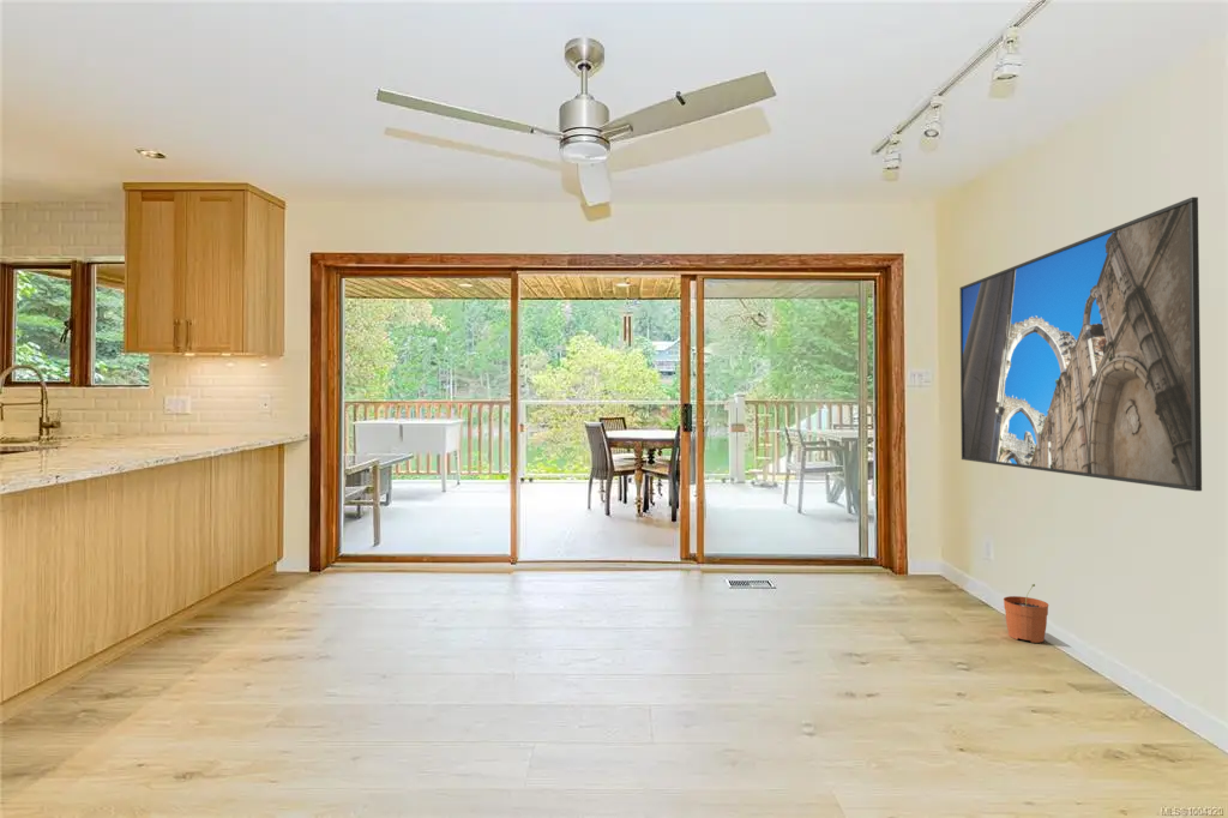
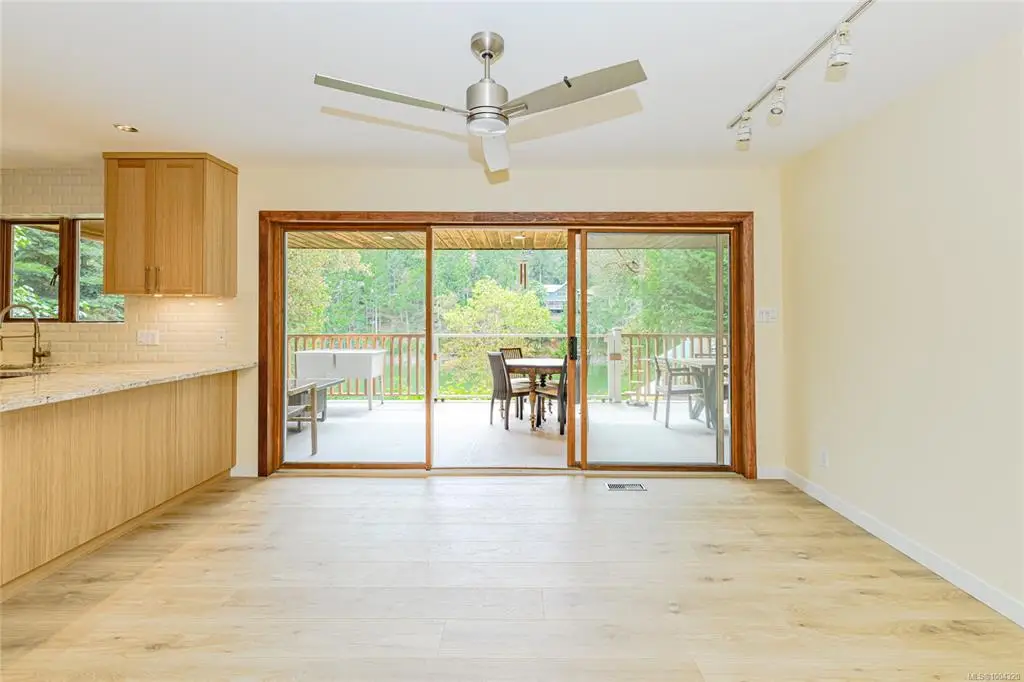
- plant pot (1025, 609)
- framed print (1048, 362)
